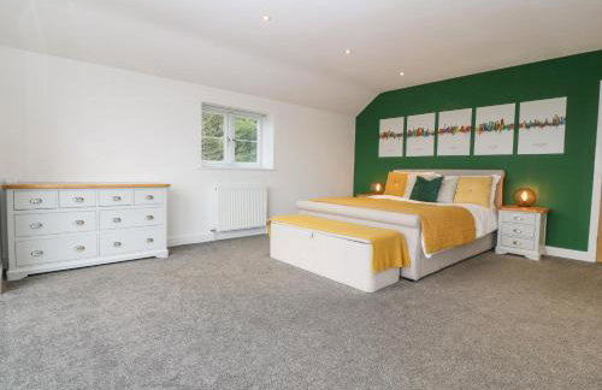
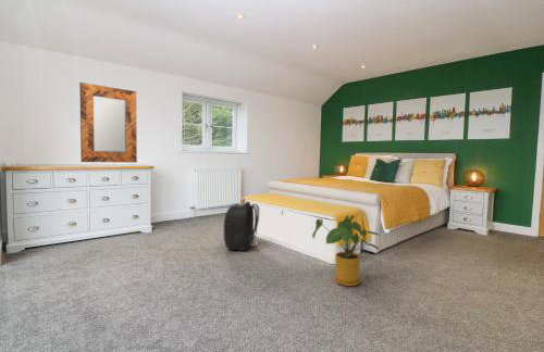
+ backpack (243, 225)
+ home mirror (110, 125)
+ house plant (348, 250)
